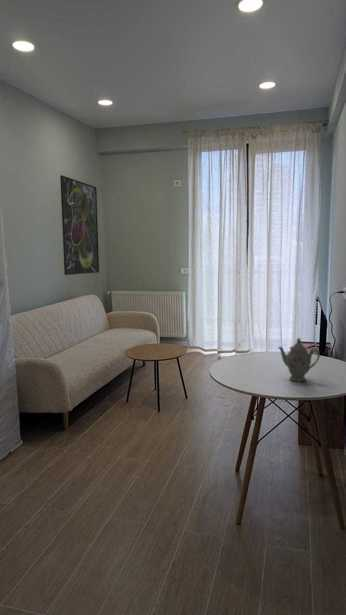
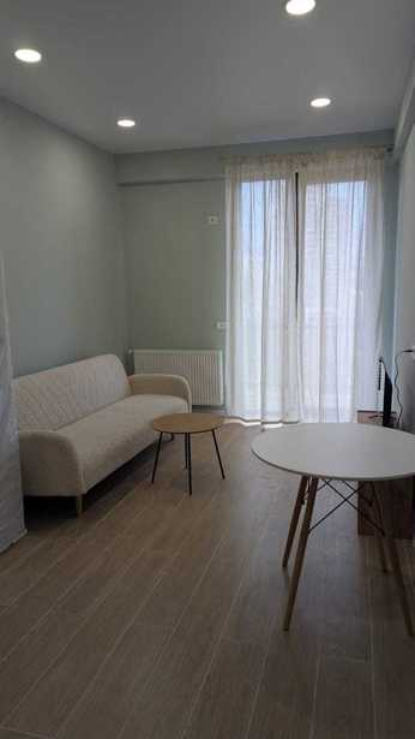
- chinaware (298, 358)
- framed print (81, 228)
